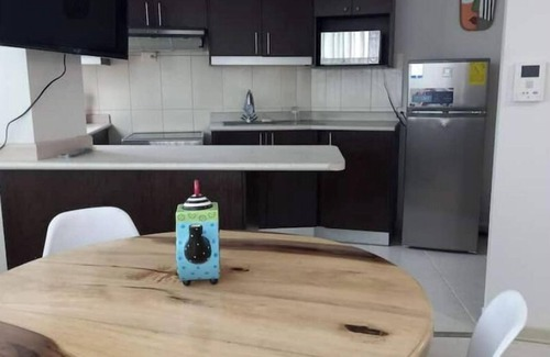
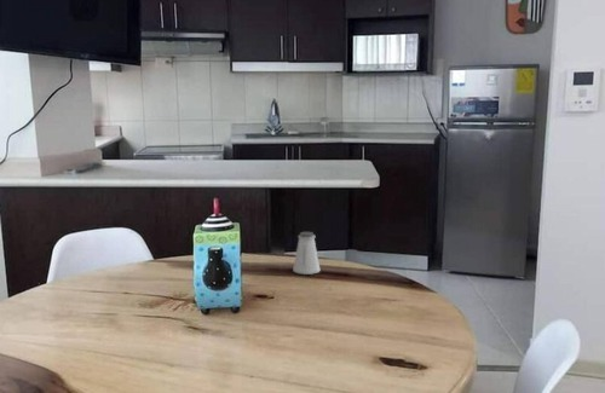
+ saltshaker (306, 252)
